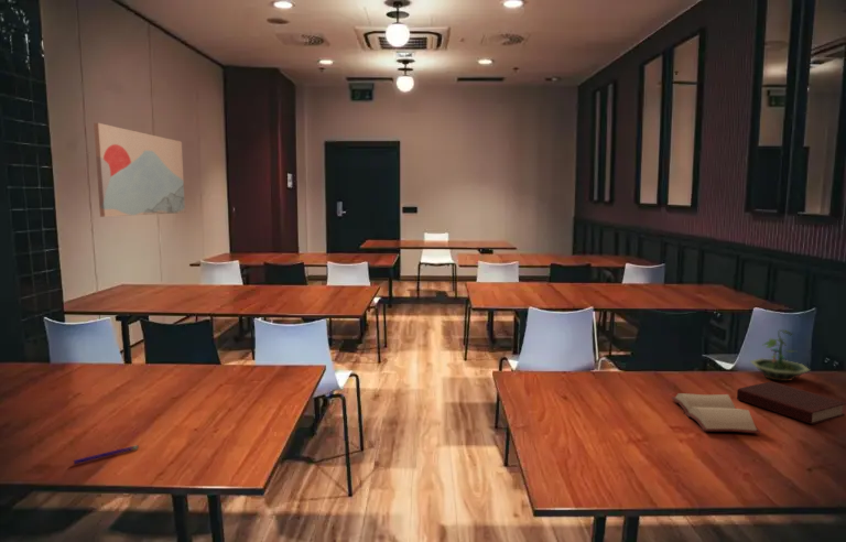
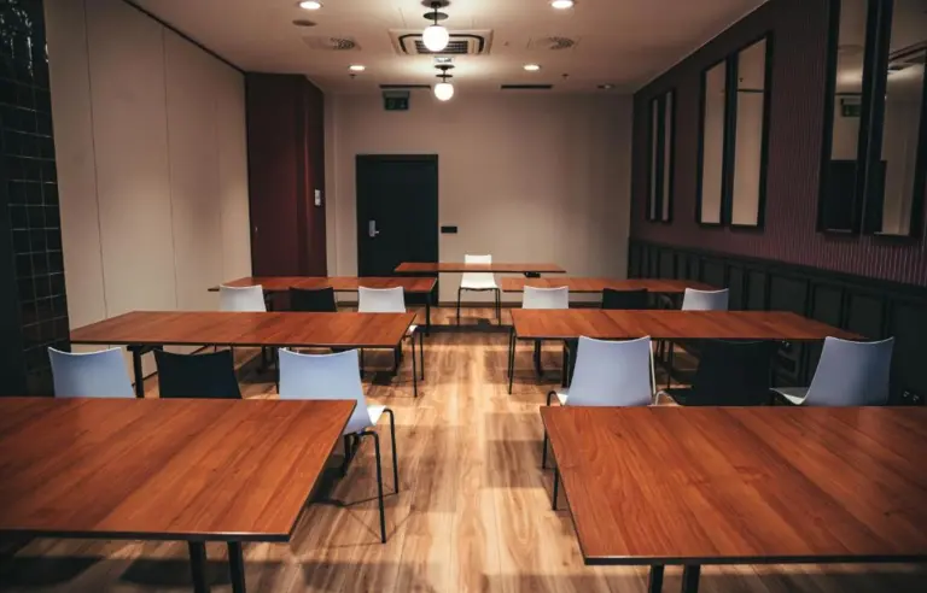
- wall art (145, 174)
- terrarium (781, 338)
- pen (107, 454)
- hardback book (712, 409)
- book (789, 401)
